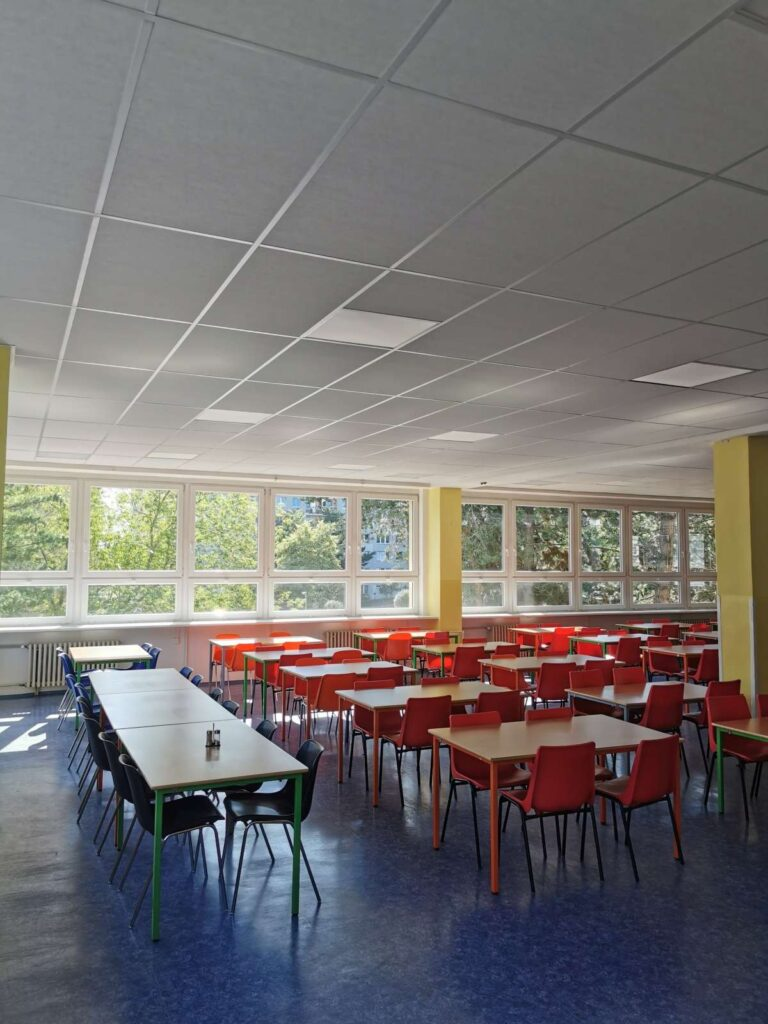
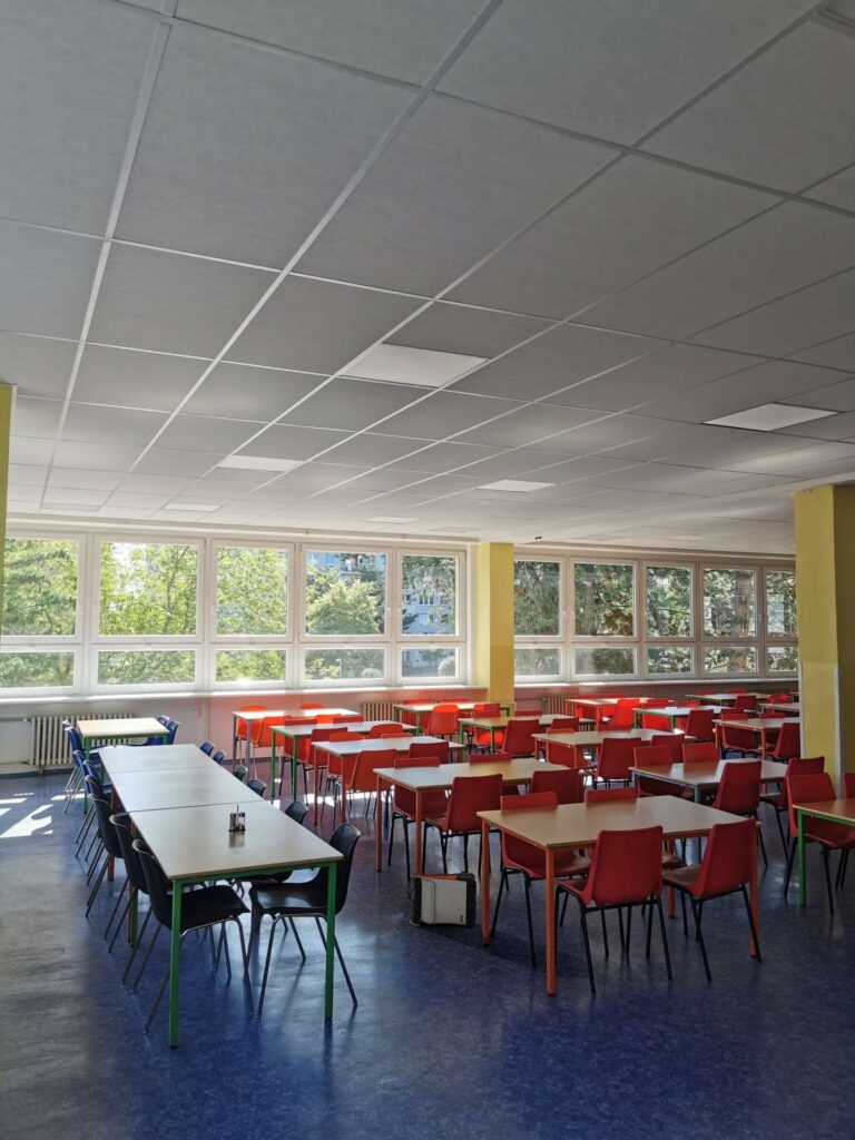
+ backpack (442, 898)
